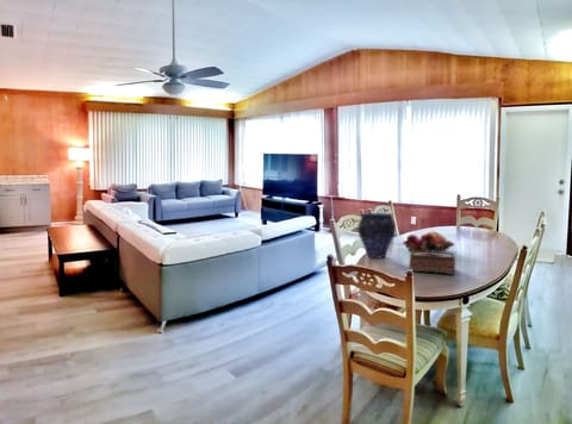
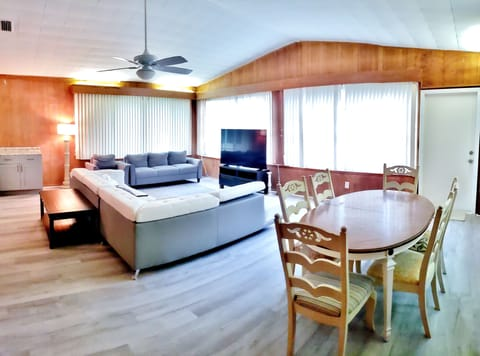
- fruit basket (428, 242)
- vase (375, 235)
- tissue box (431, 262)
